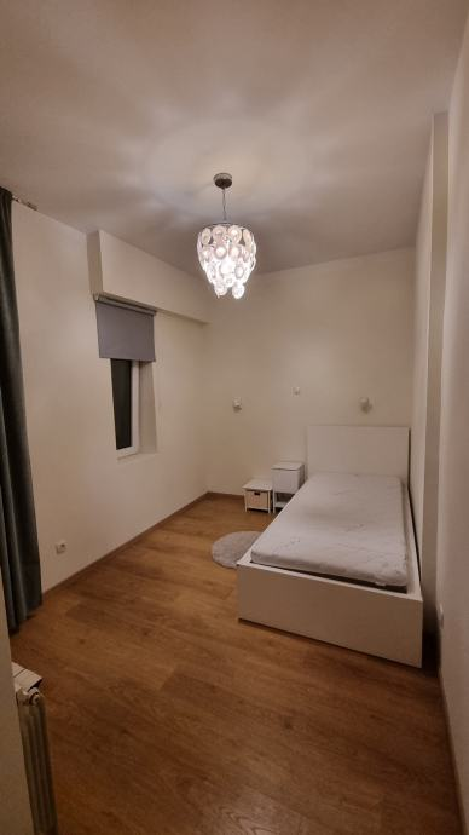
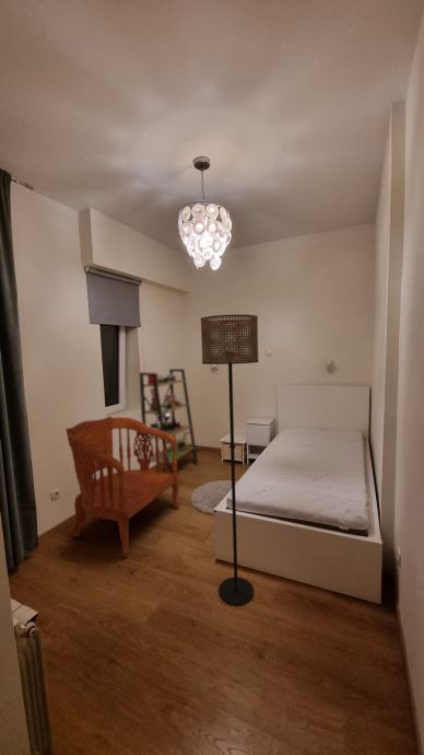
+ armchair (118, 473)
+ floor lamp (232, 460)
+ shelving unit (172, 421)
